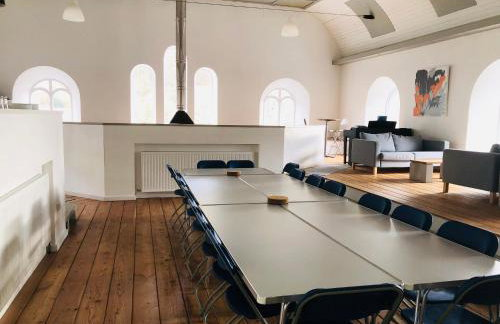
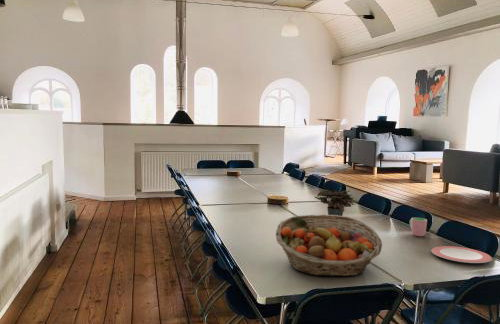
+ plate (460, 255)
+ fruit basket (327, 244)
+ cup (416, 226)
+ potted plant (336, 205)
